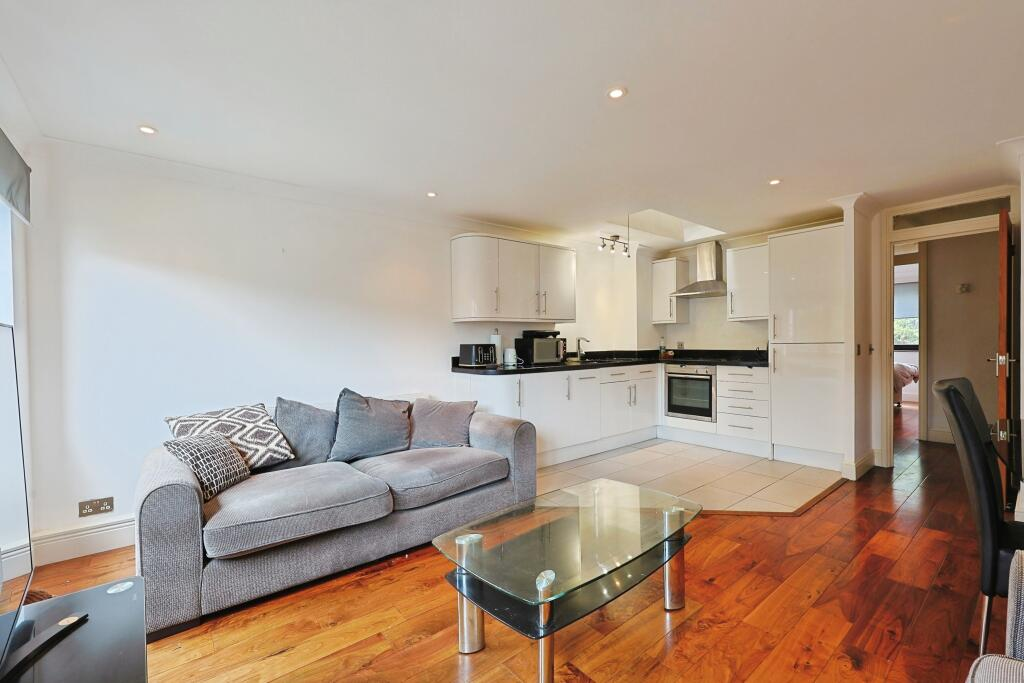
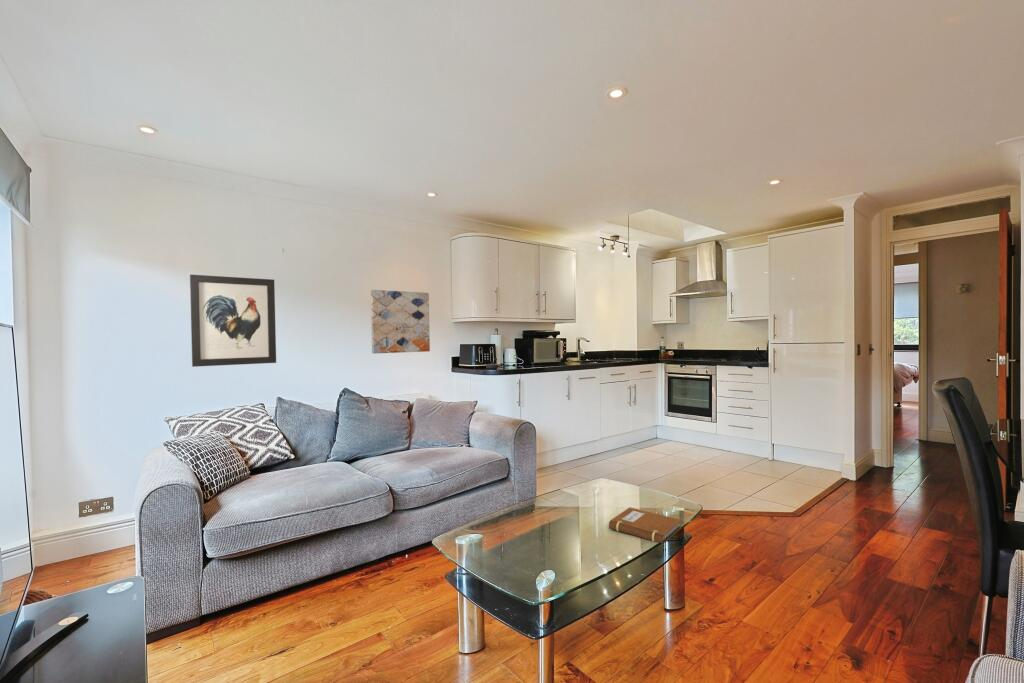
+ wall art (235, 321)
+ wall art (401, 322)
+ notebook (643, 524)
